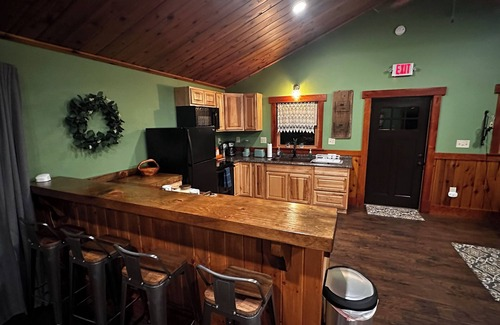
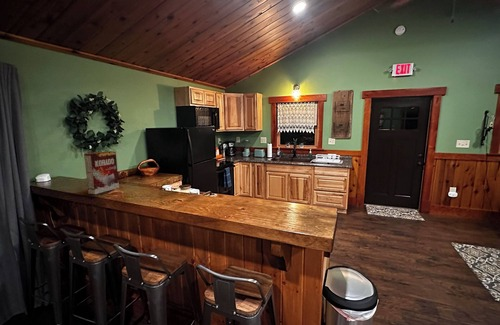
+ cereal box (102, 171)
